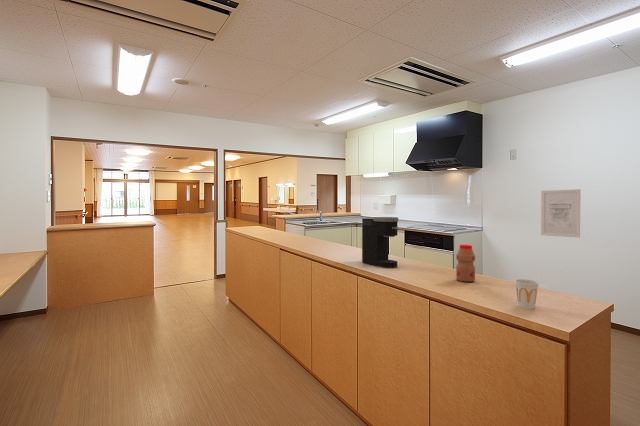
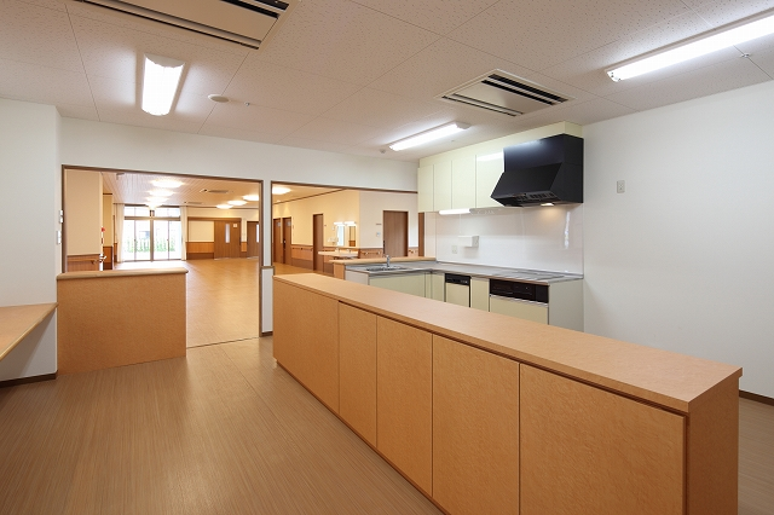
- coffee maker (379, 240)
- bottle (465, 262)
- cup (526, 294)
- wall art (559, 213)
